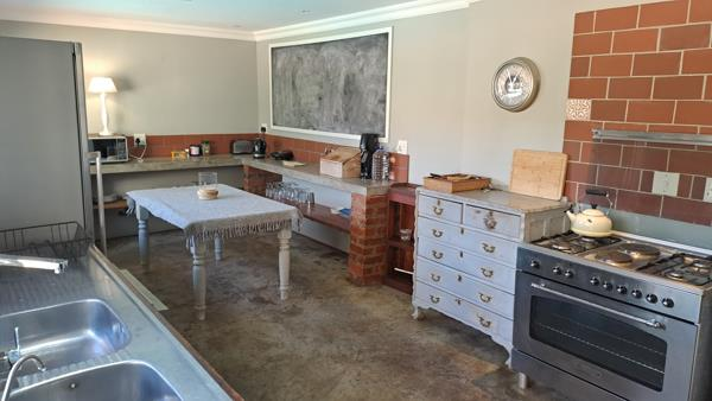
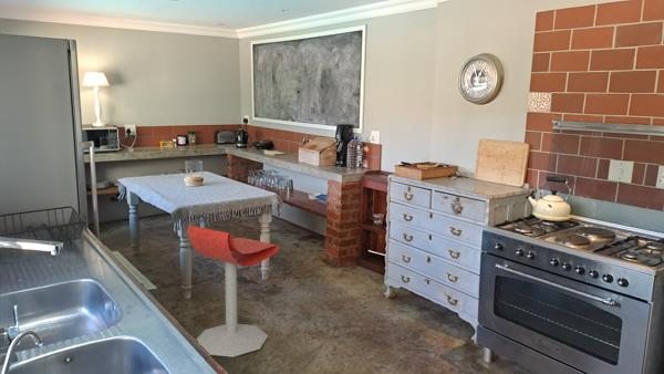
+ stool (236, 280)
